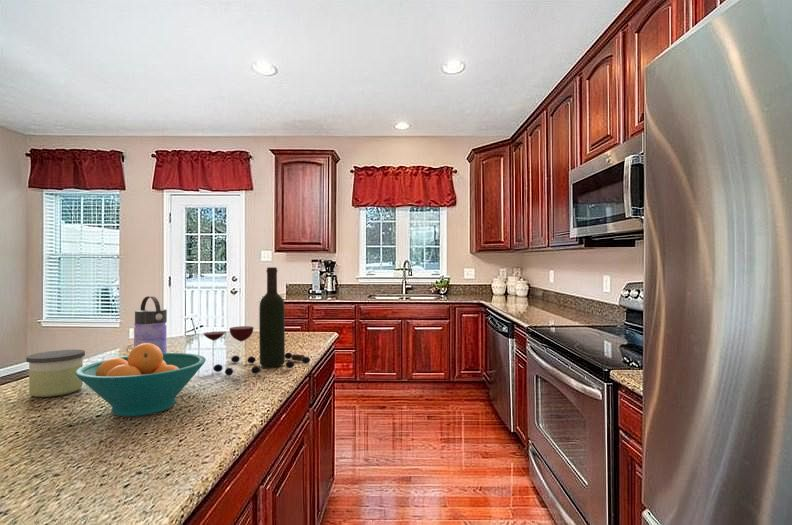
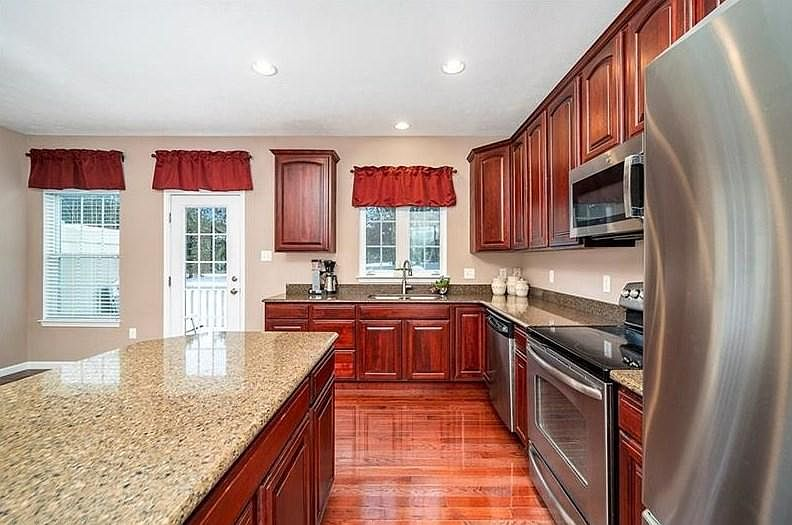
- water bottle (150, 334)
- candle (56, 372)
- fruit bowl (144, 376)
- wine bottle (259, 317)
